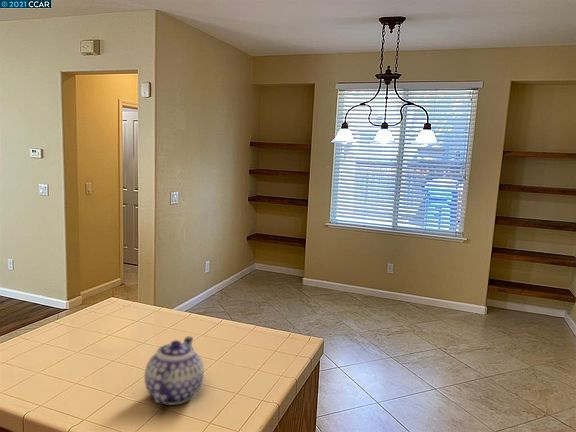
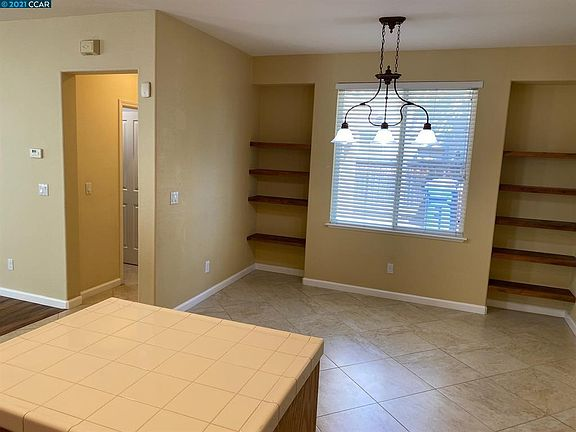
- teapot (174, 368)
